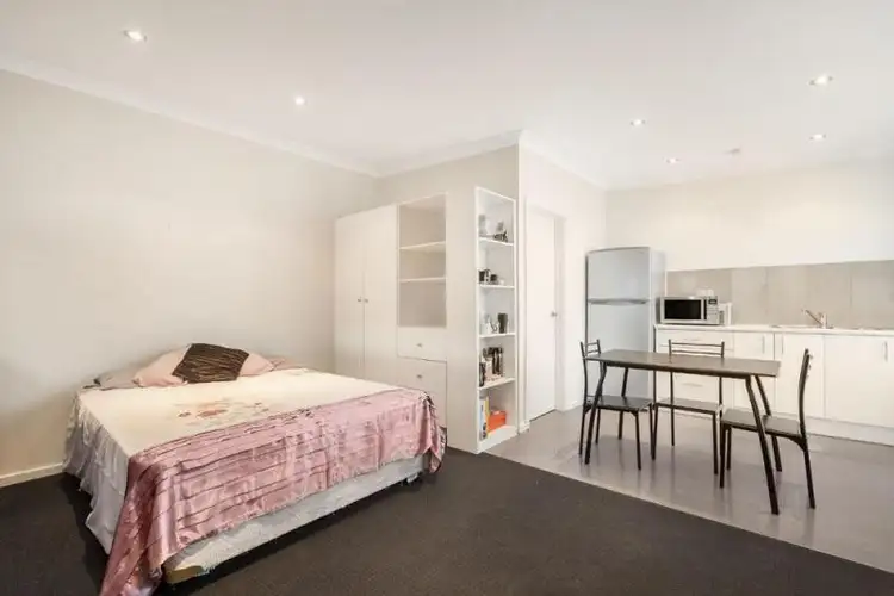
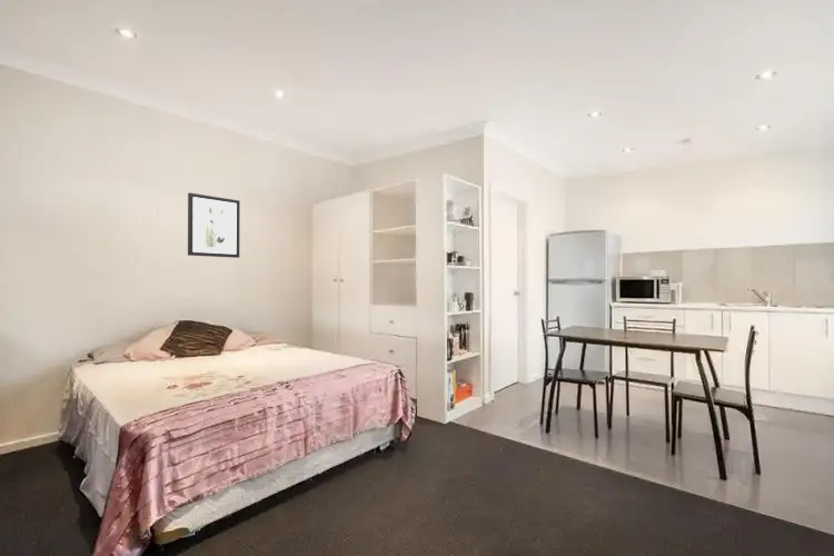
+ wall art (215, 226)
